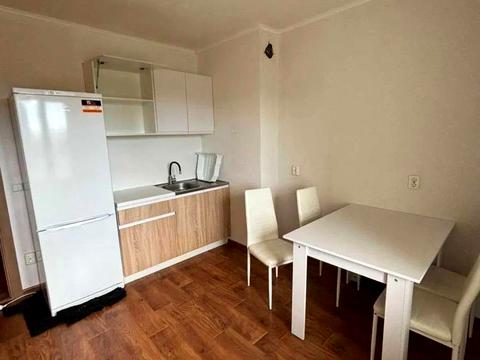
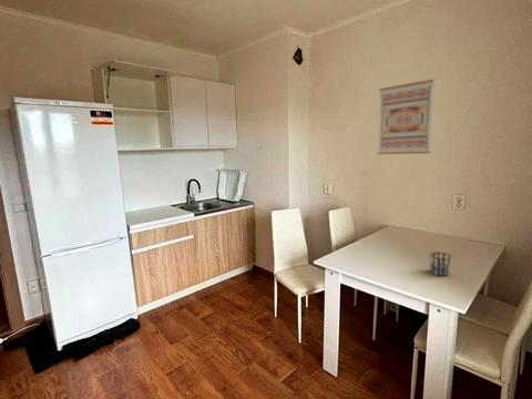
+ cup (440, 264)
+ wall art (403, 120)
